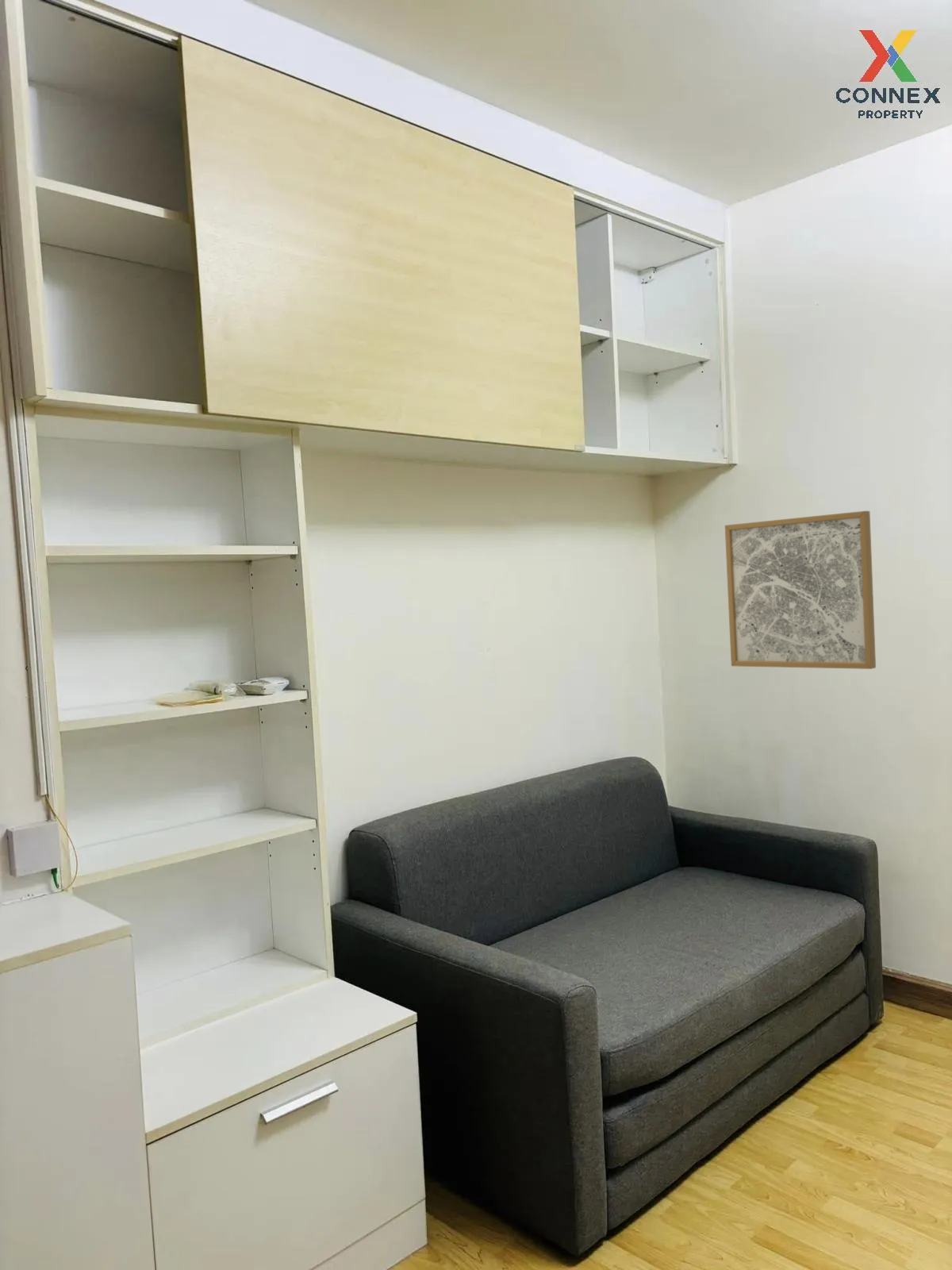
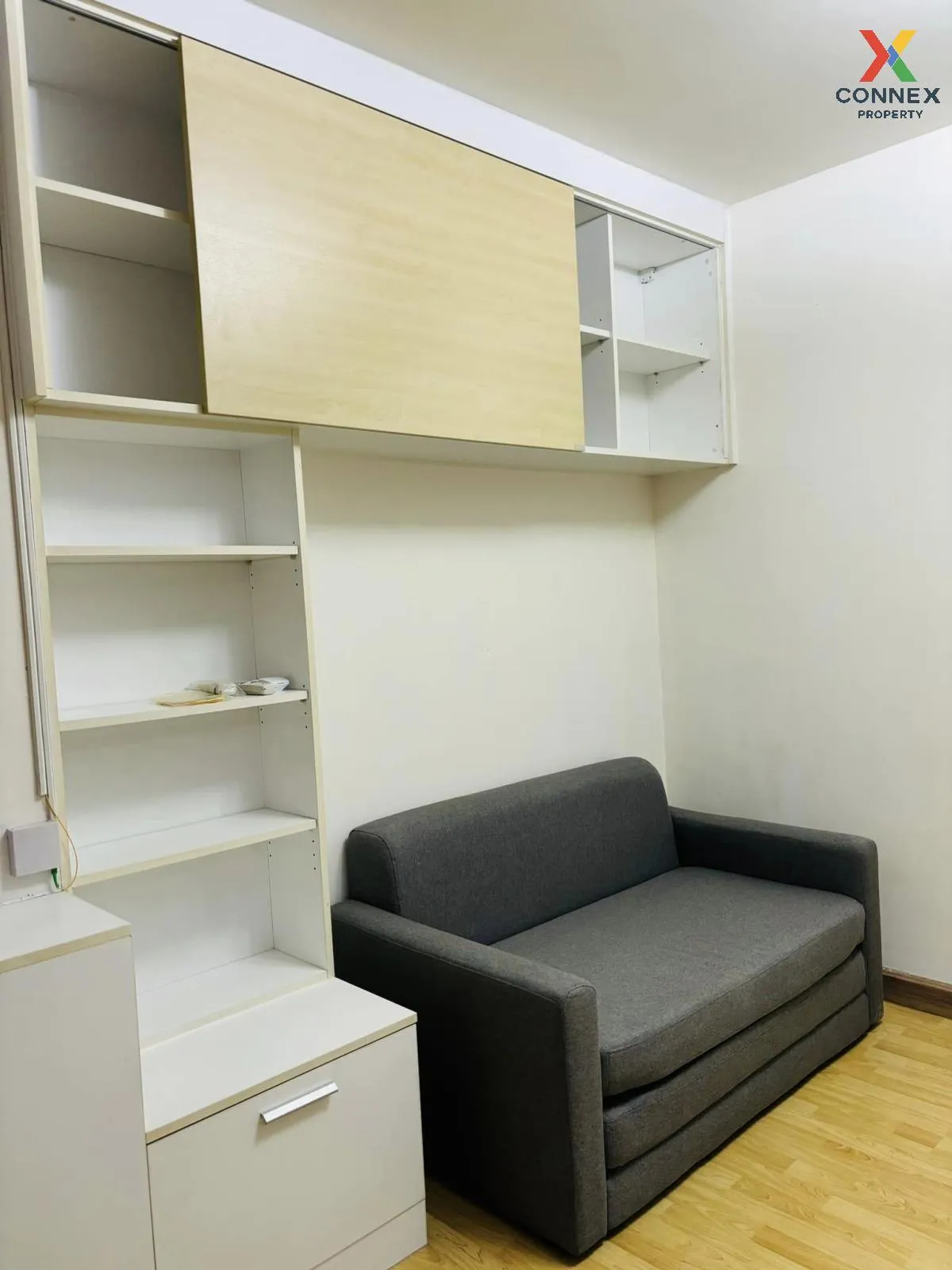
- wall art (797, 593)
